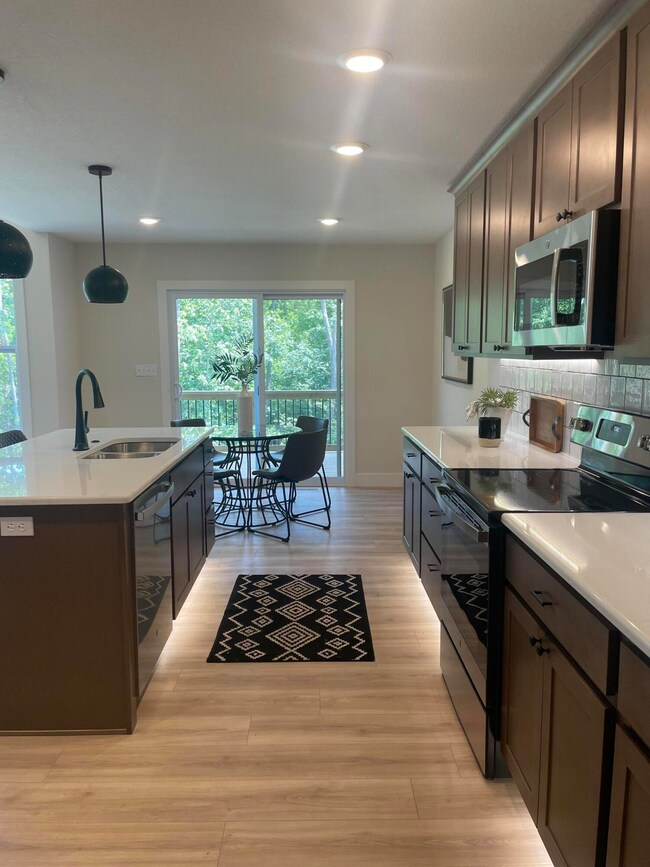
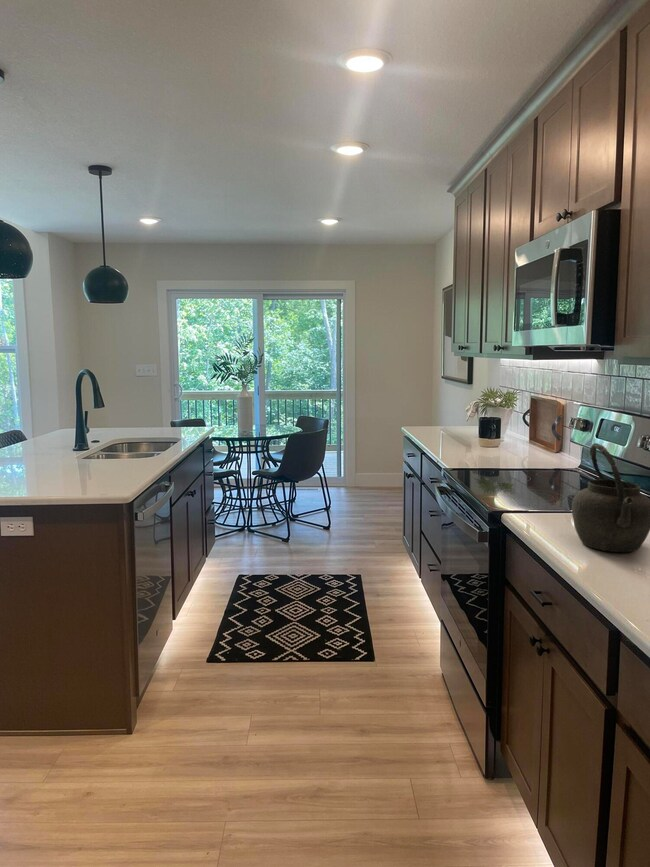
+ kettle (612, 496)
